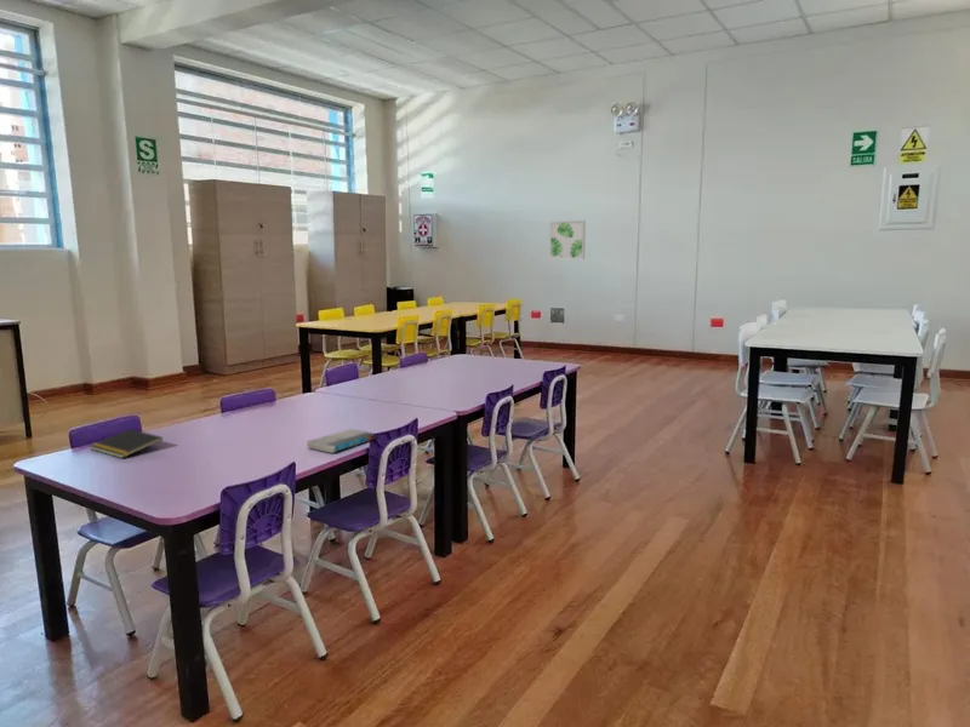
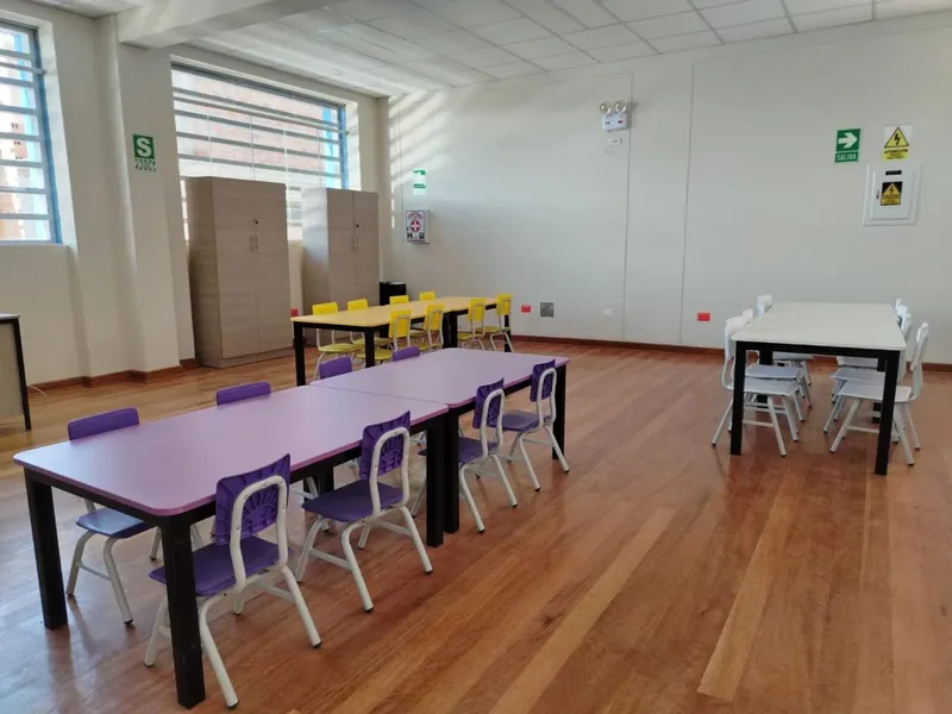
- notepad (125, 442)
- wall art (566, 240)
- book (342, 440)
